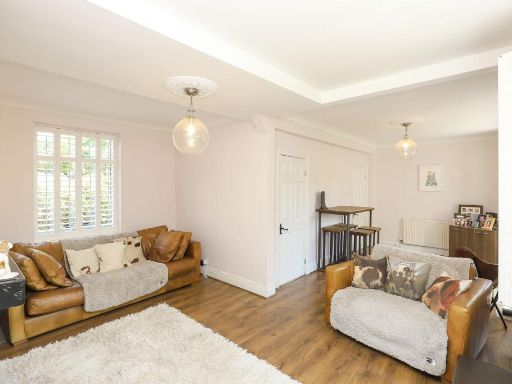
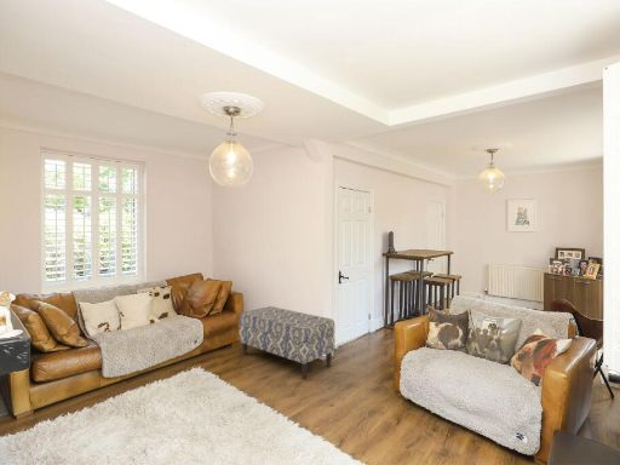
+ bench (285, 338)
